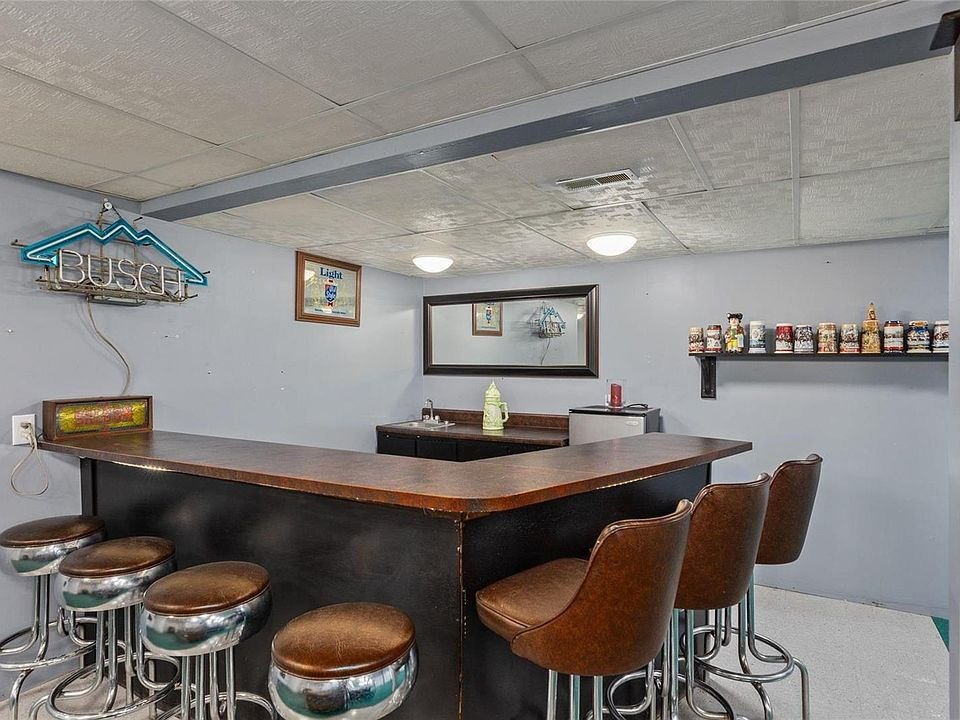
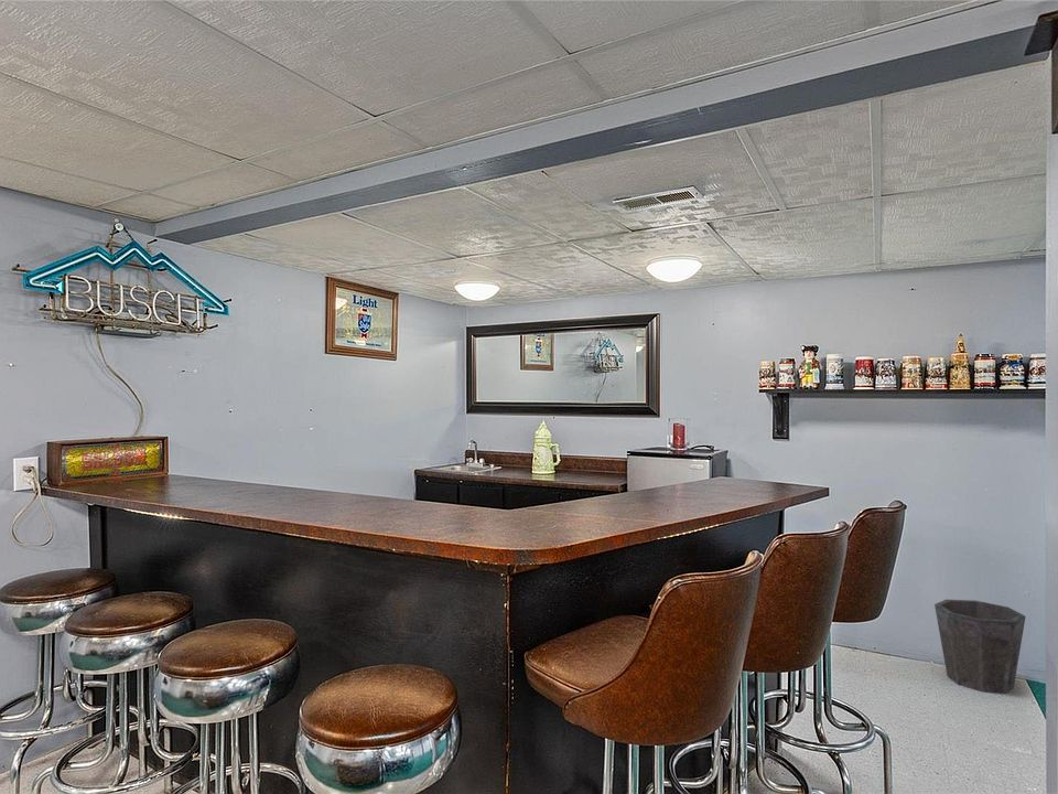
+ waste bin (979, 645)
